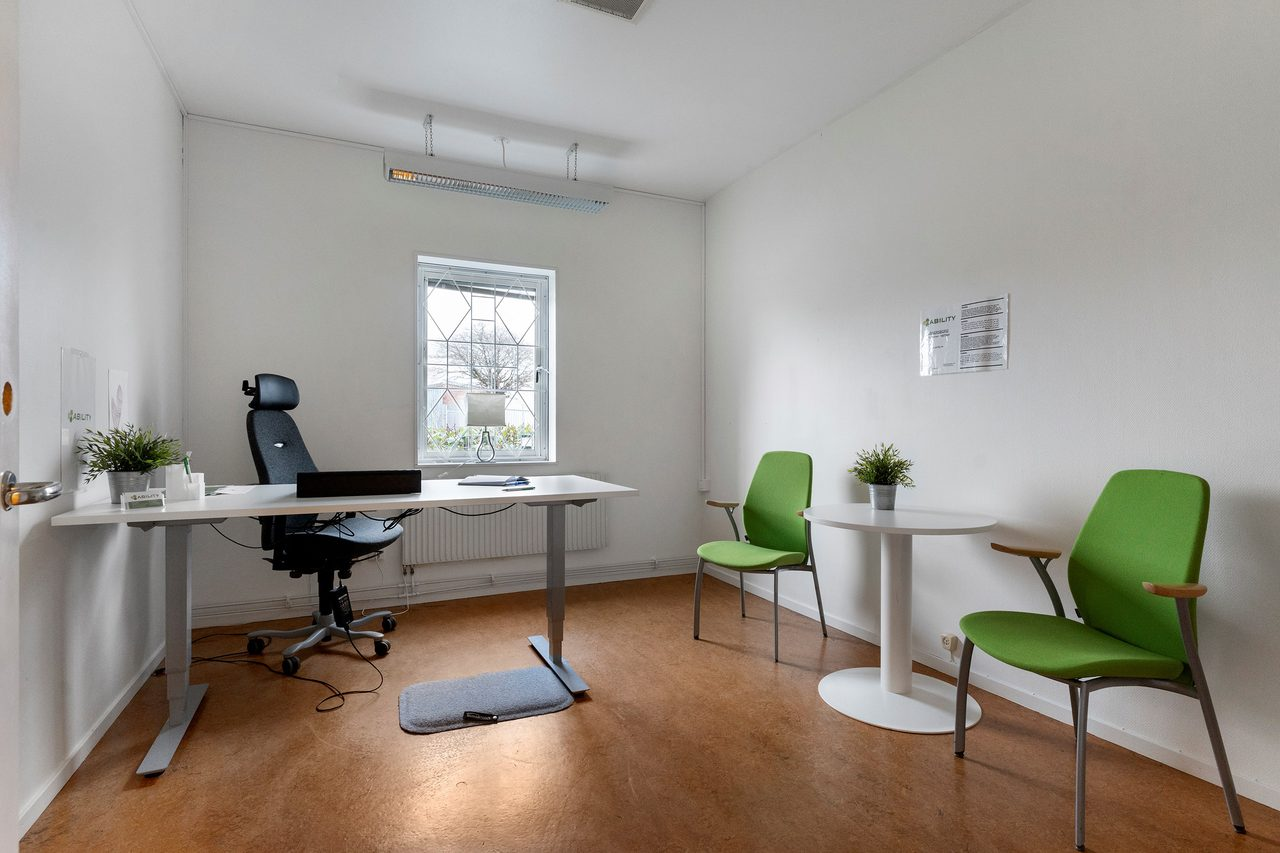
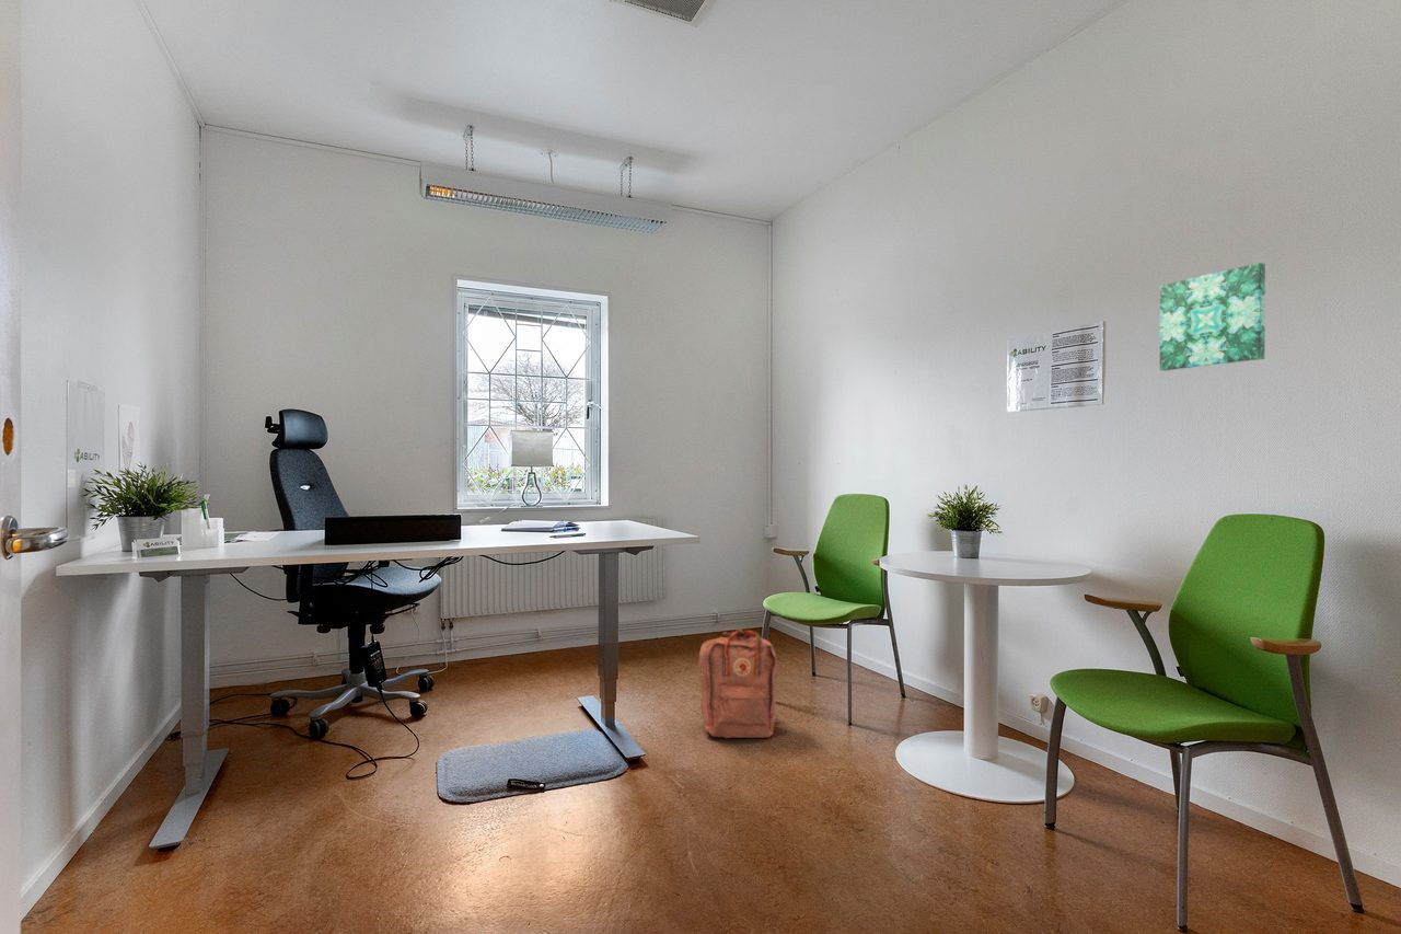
+ wall art (1209, 320)
+ backpack (737, 679)
